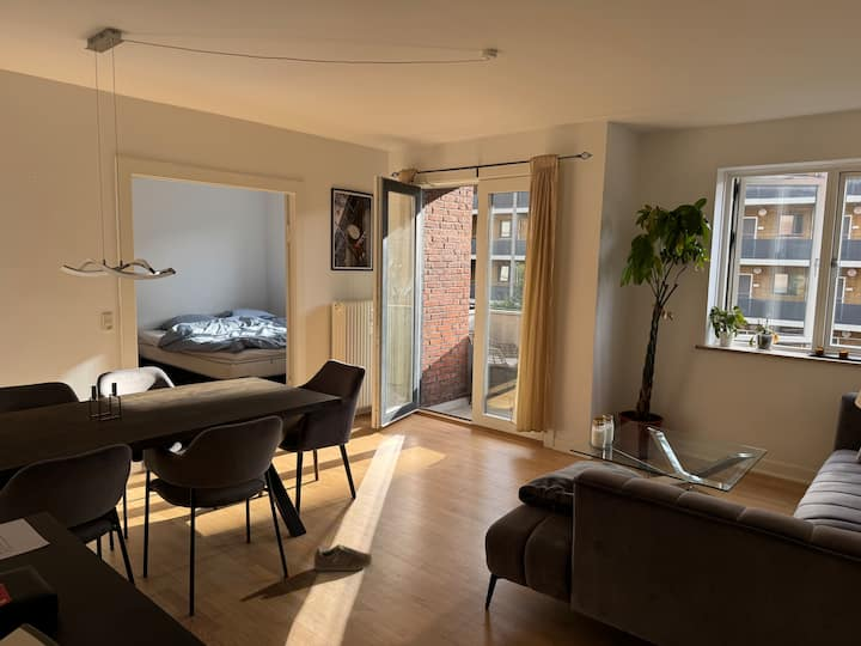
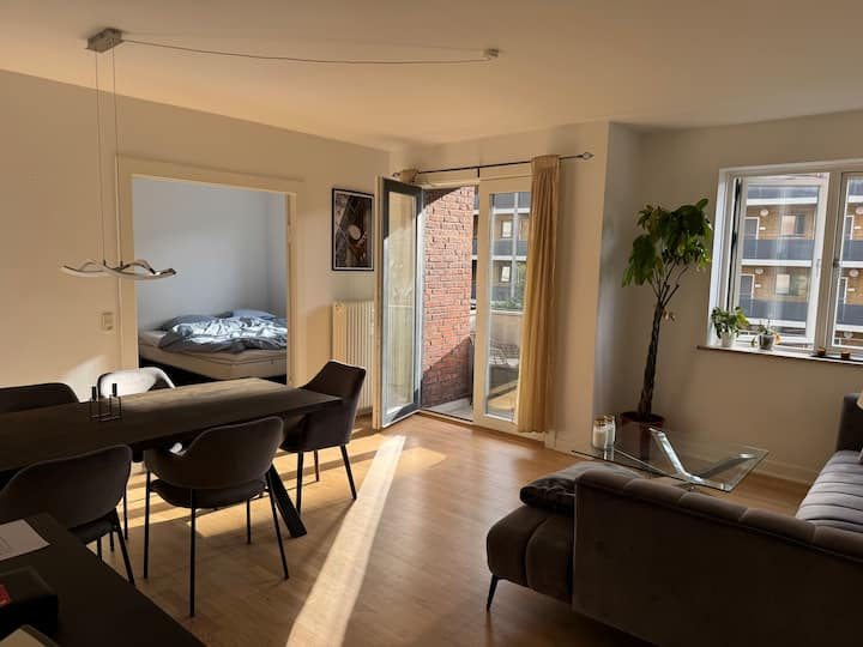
- sneaker (343, 556)
